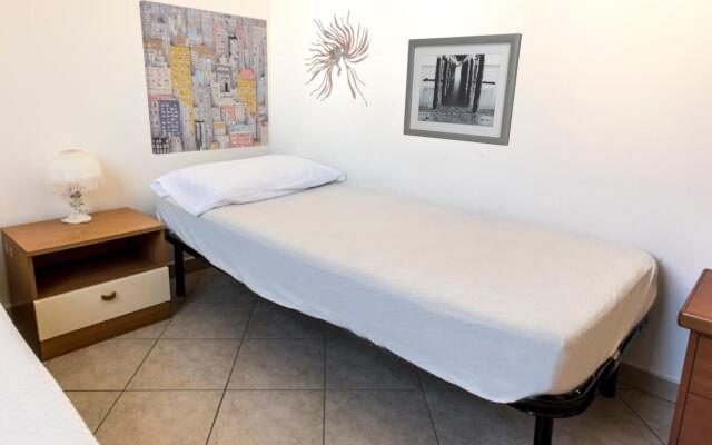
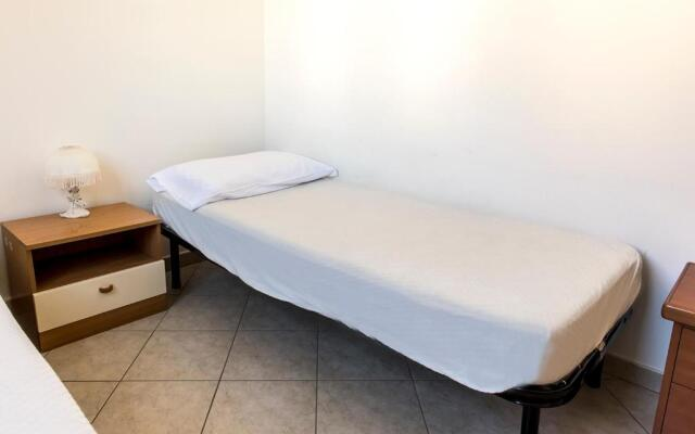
- wall sculpture (335, 58)
- wall art (455, 89)
- wall art (212, 82)
